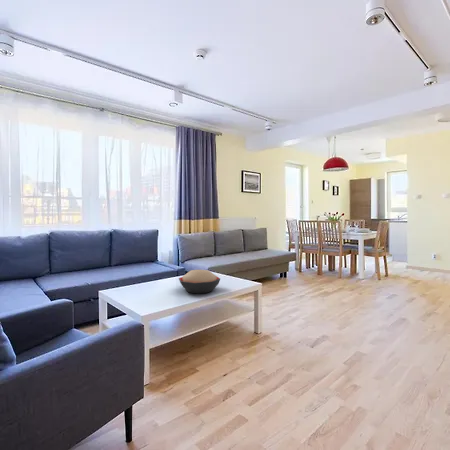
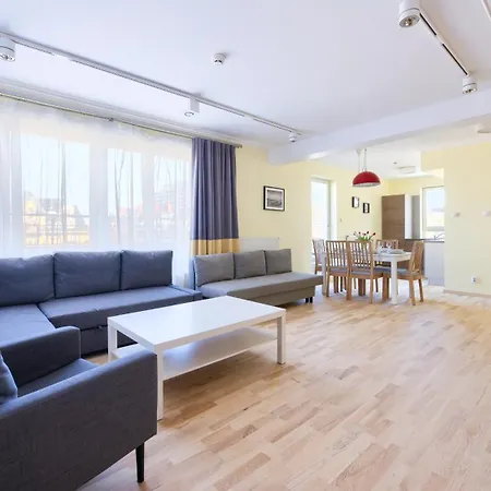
- decorative bowl (199, 279)
